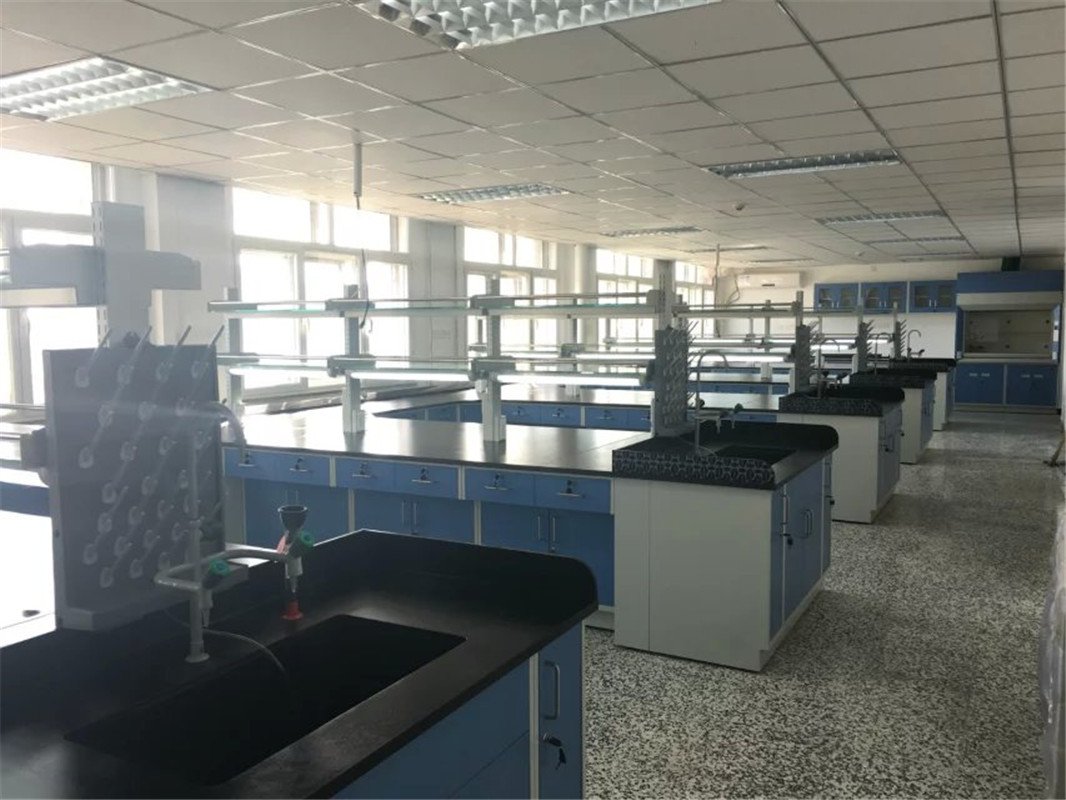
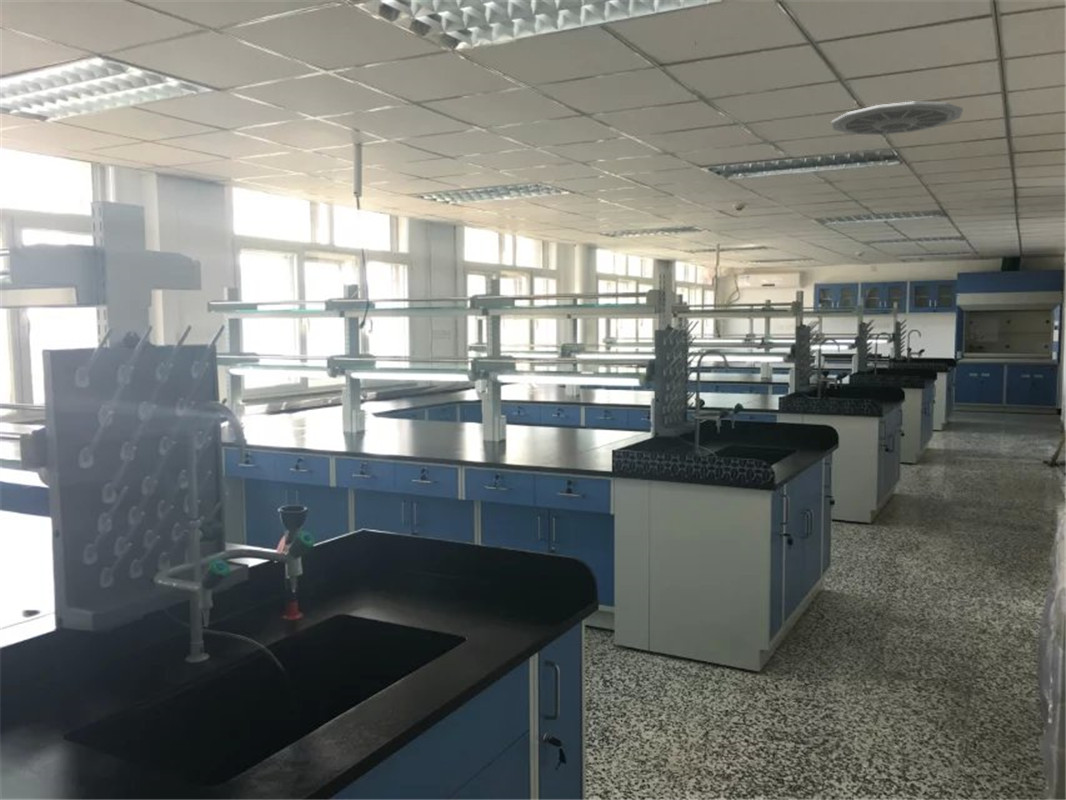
+ ceiling vent (895, 122)
